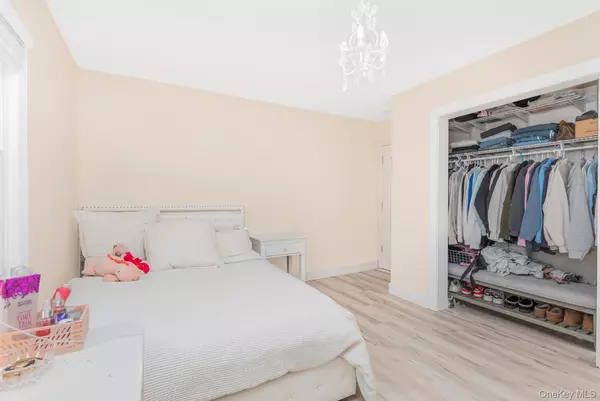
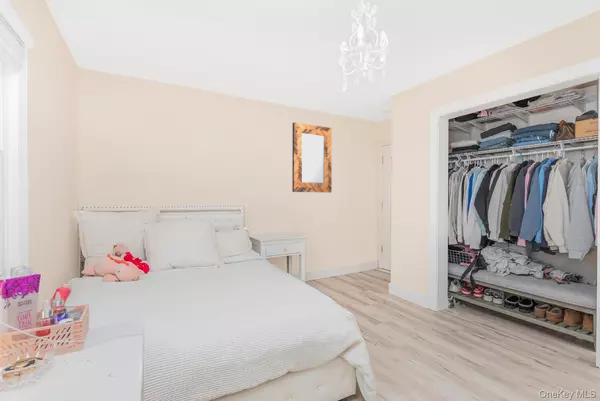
+ home mirror (312, 158)
